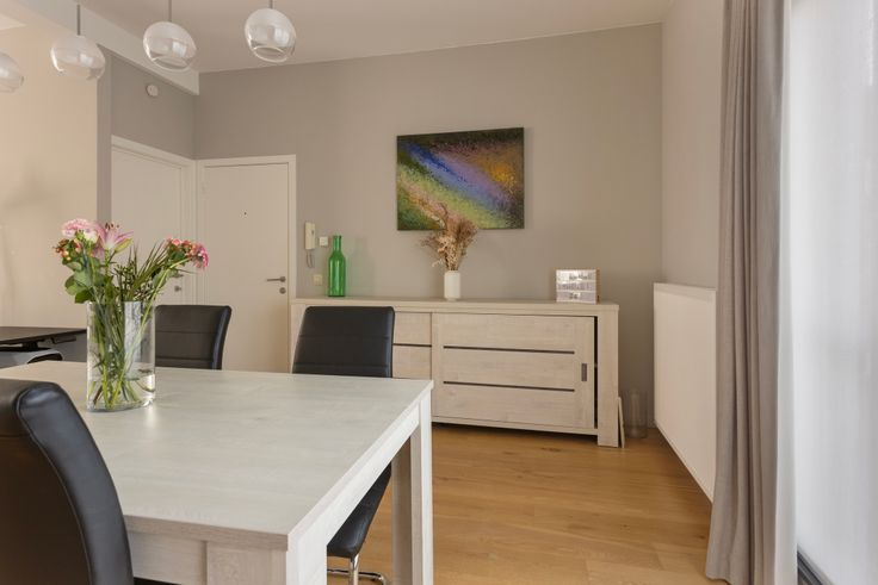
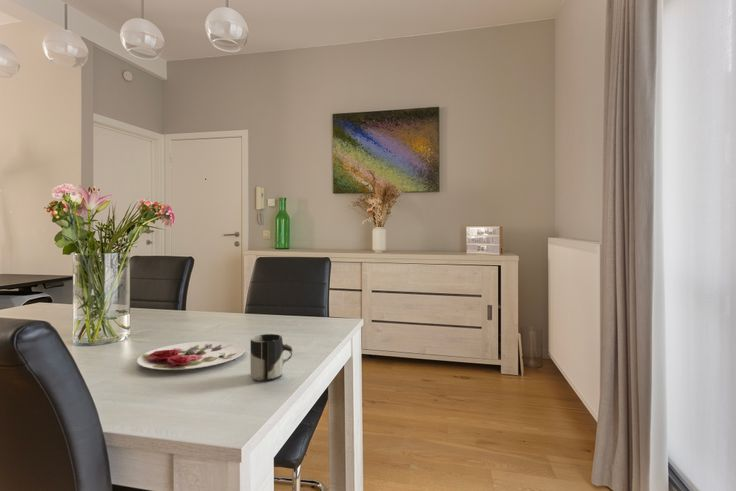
+ plate (193, 353)
+ cup (272, 356)
